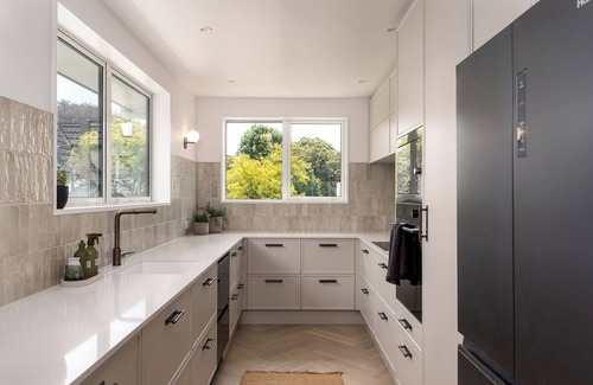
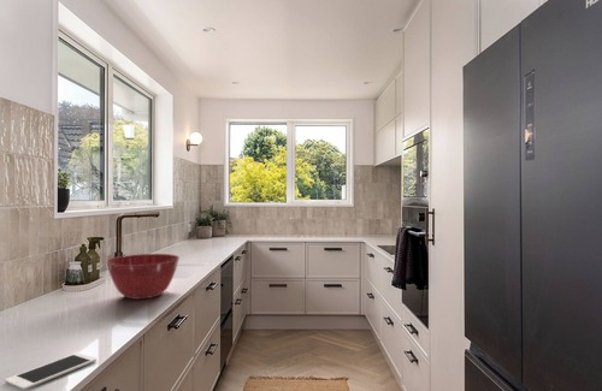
+ cell phone (53, 369)
+ mixing bowl (143, 277)
